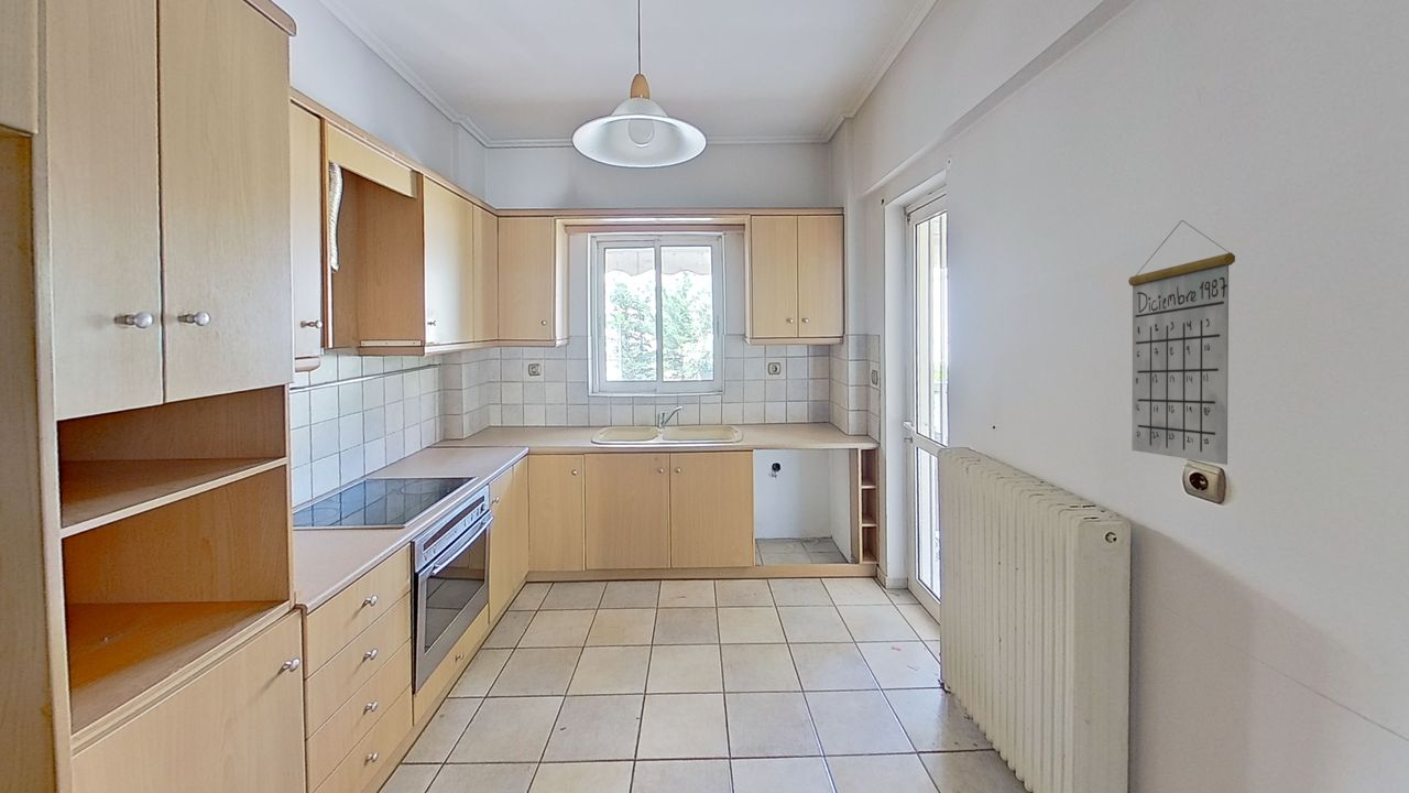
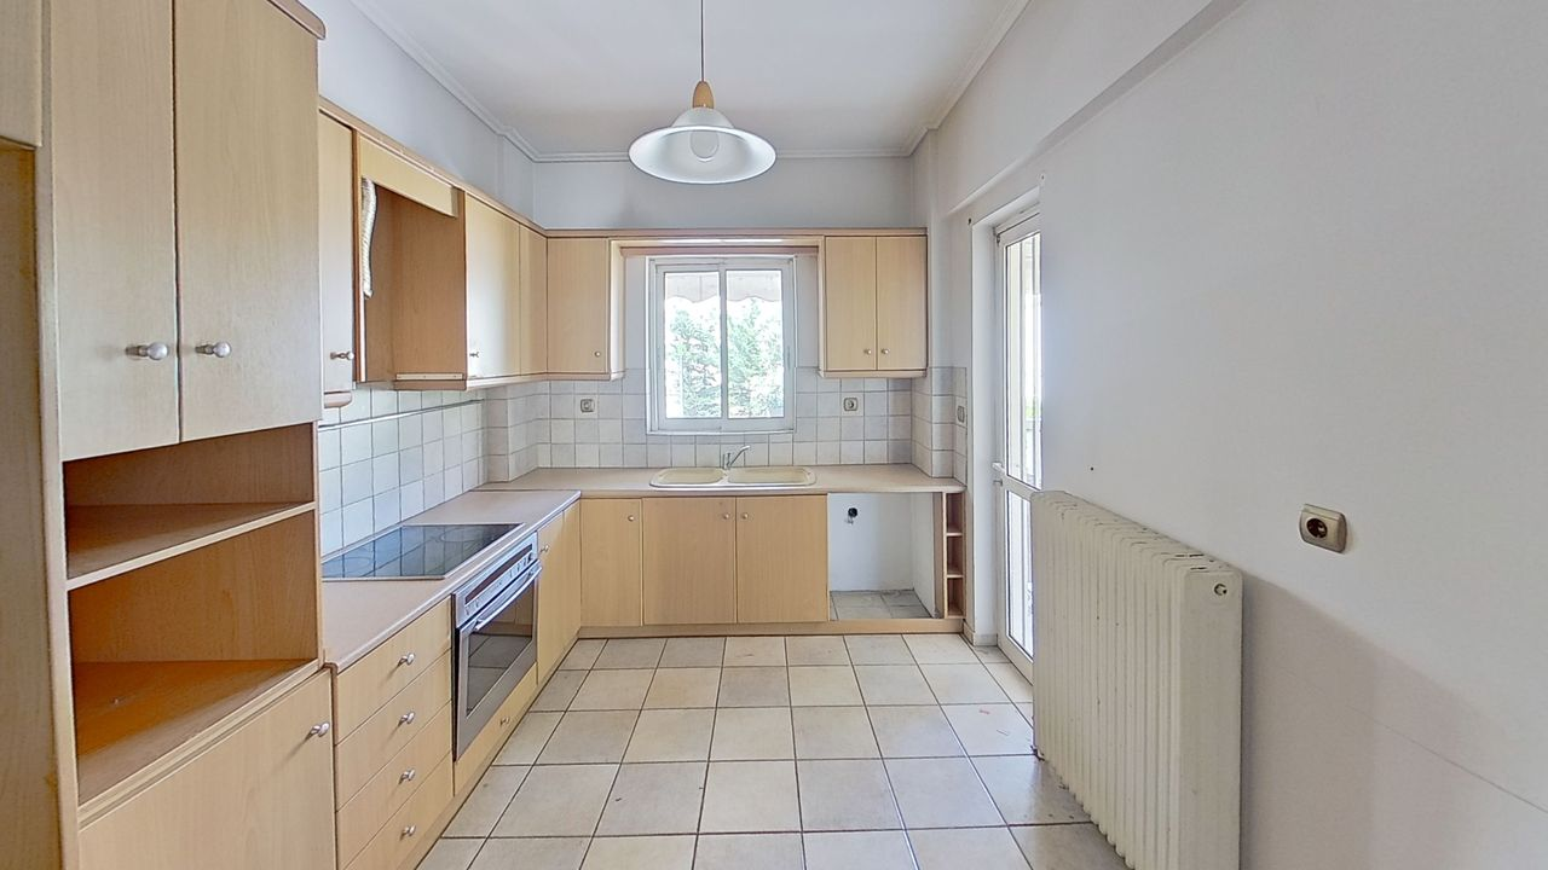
- calendar (1176, 338)
